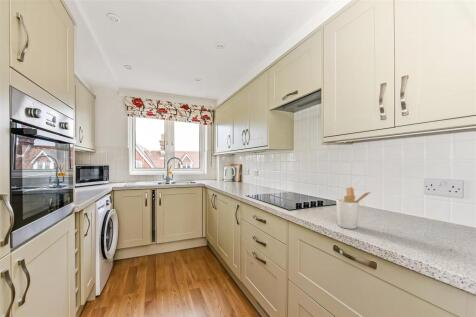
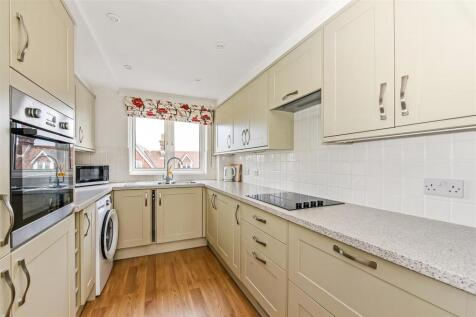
- utensil holder (353, 207)
